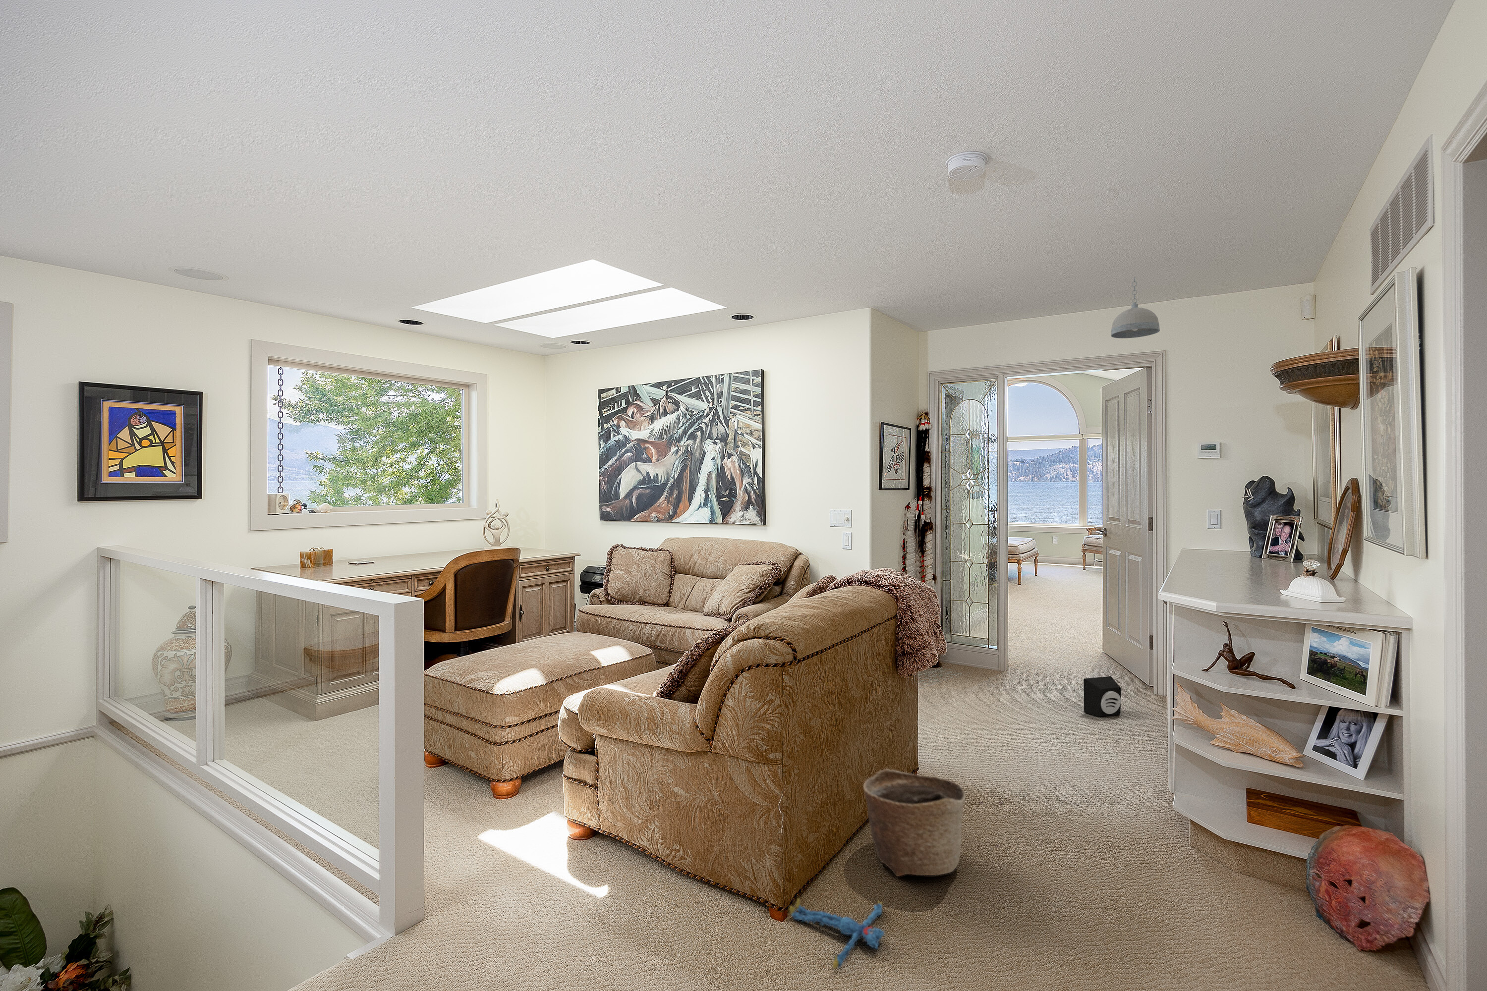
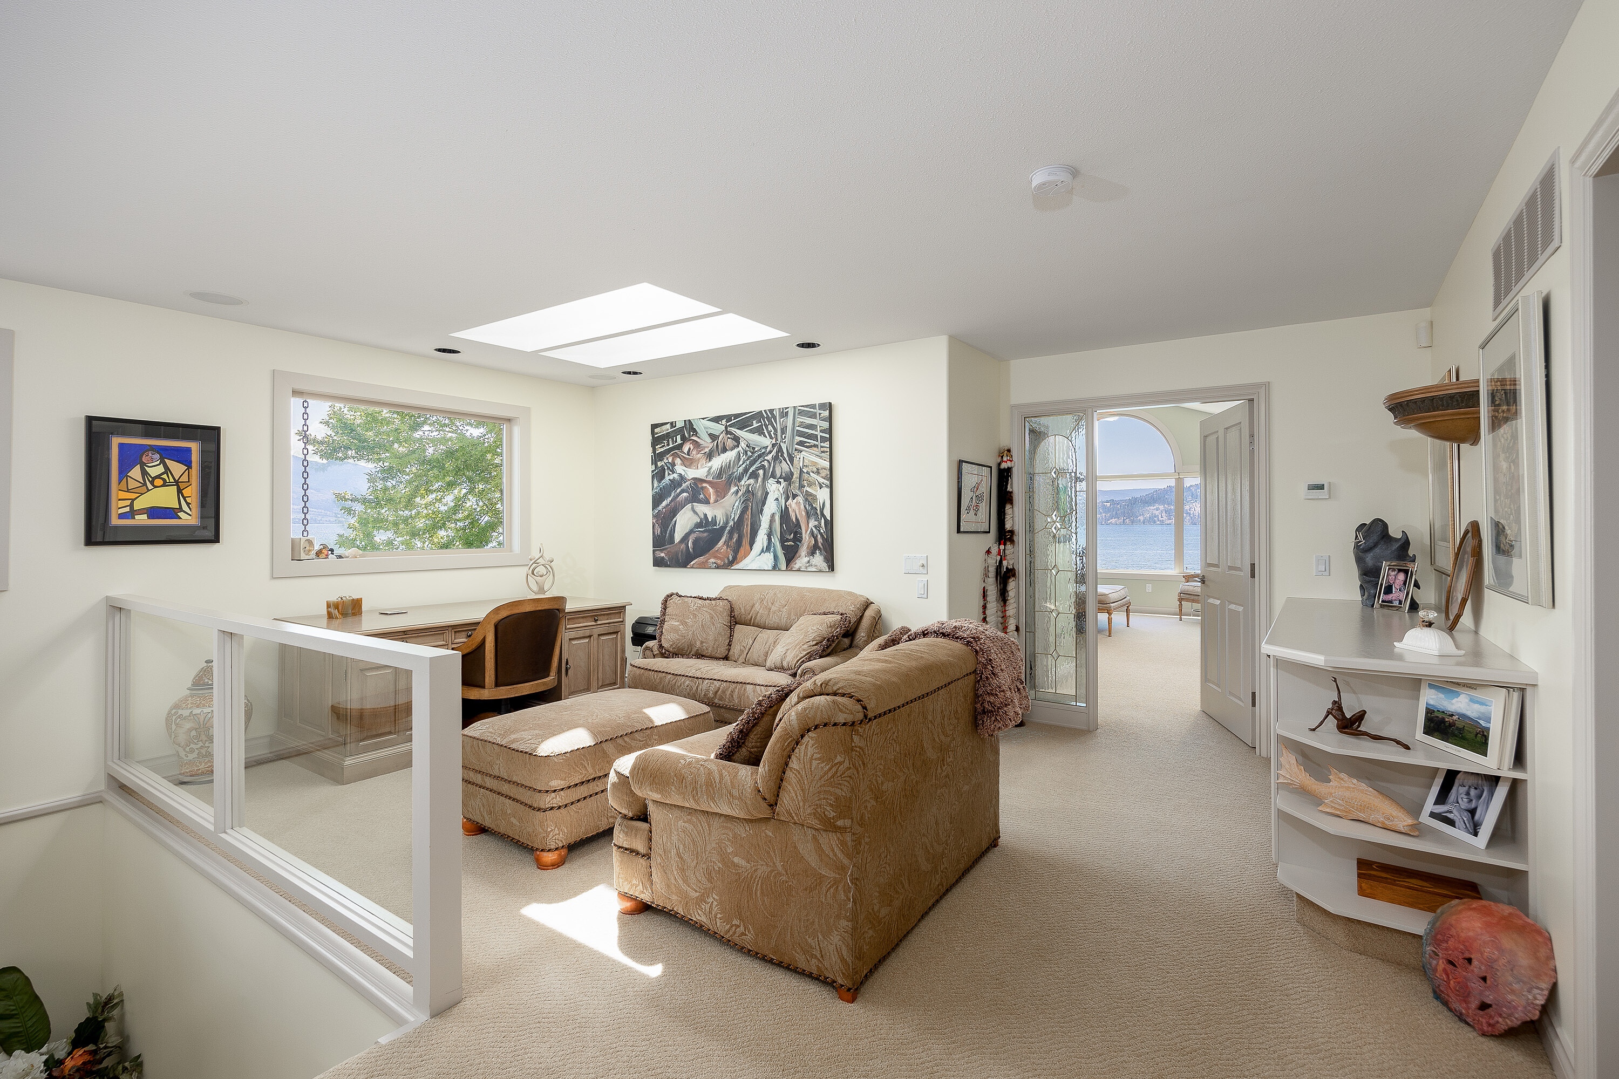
- pendant light (1134, 305)
- speaker (1105, 697)
- basket (914, 820)
- plush toy (836, 922)
